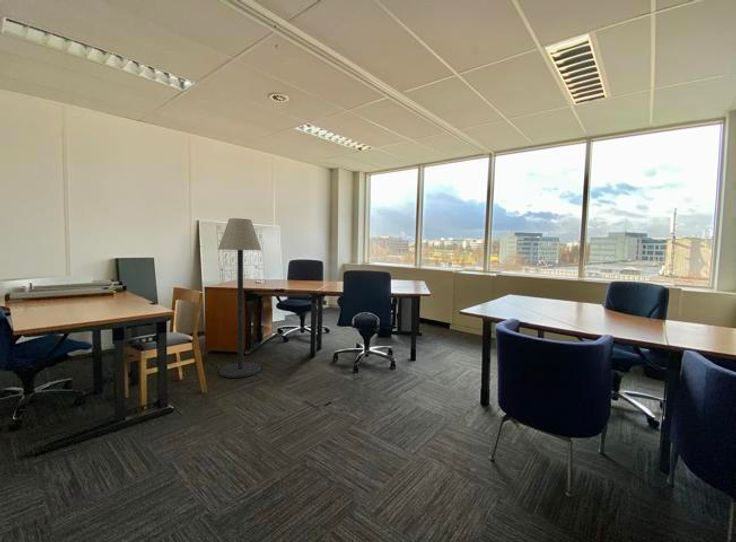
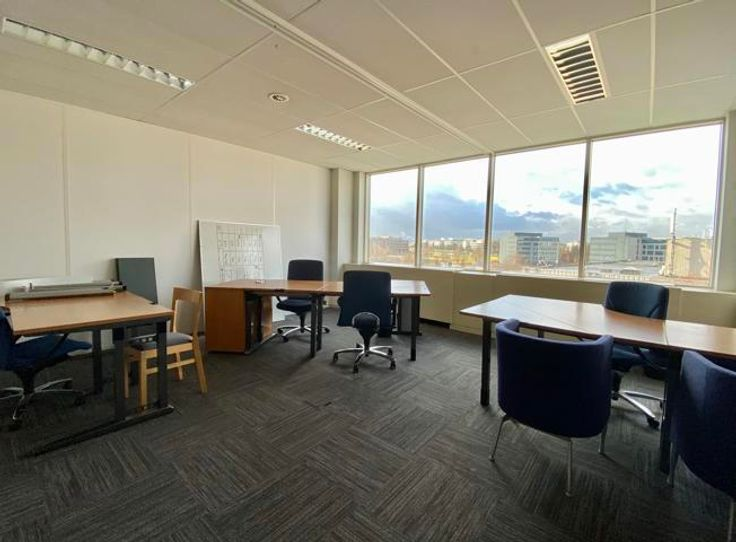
- floor lamp (240, 296)
